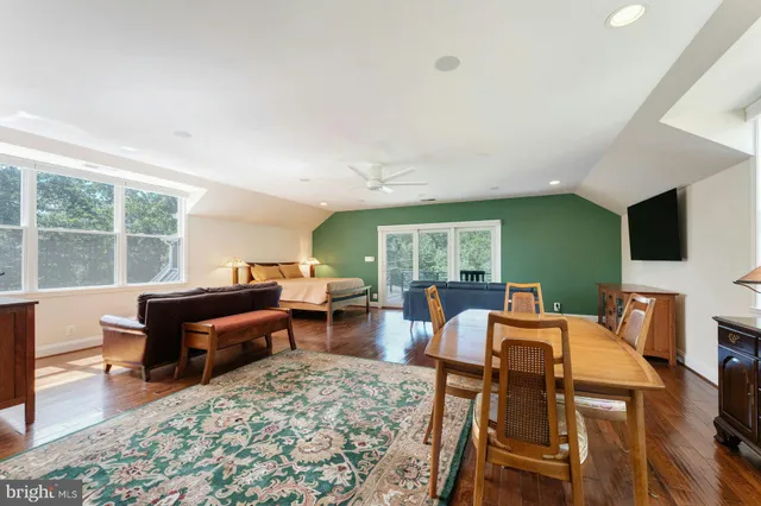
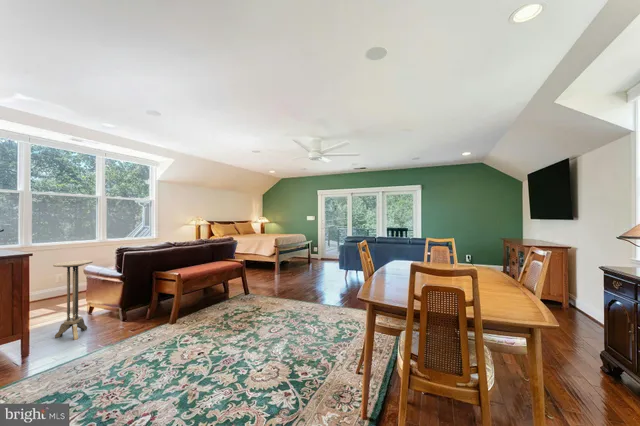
+ side table (73, 299)
